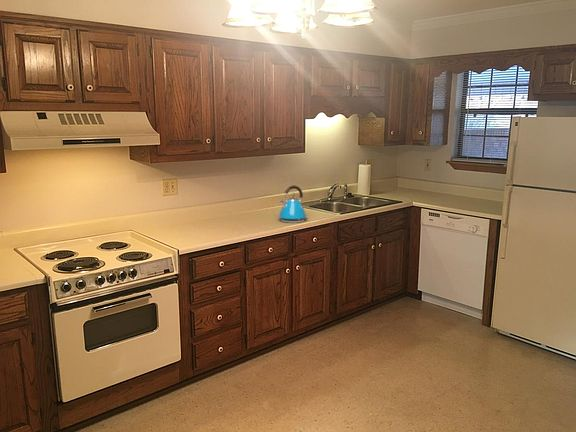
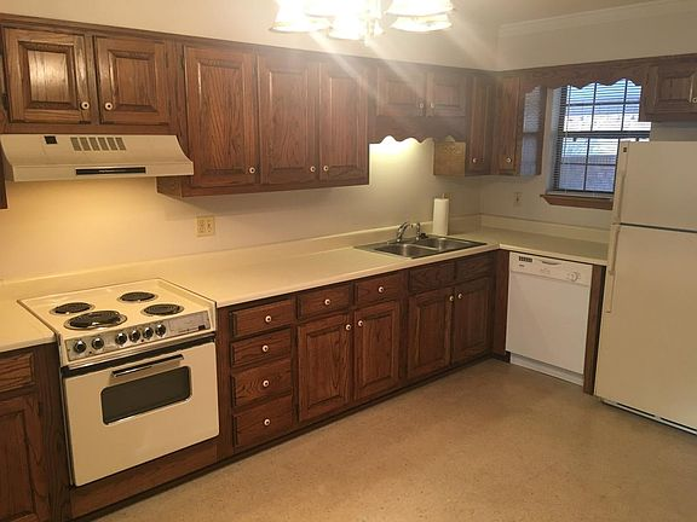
- kettle (293, 203)
